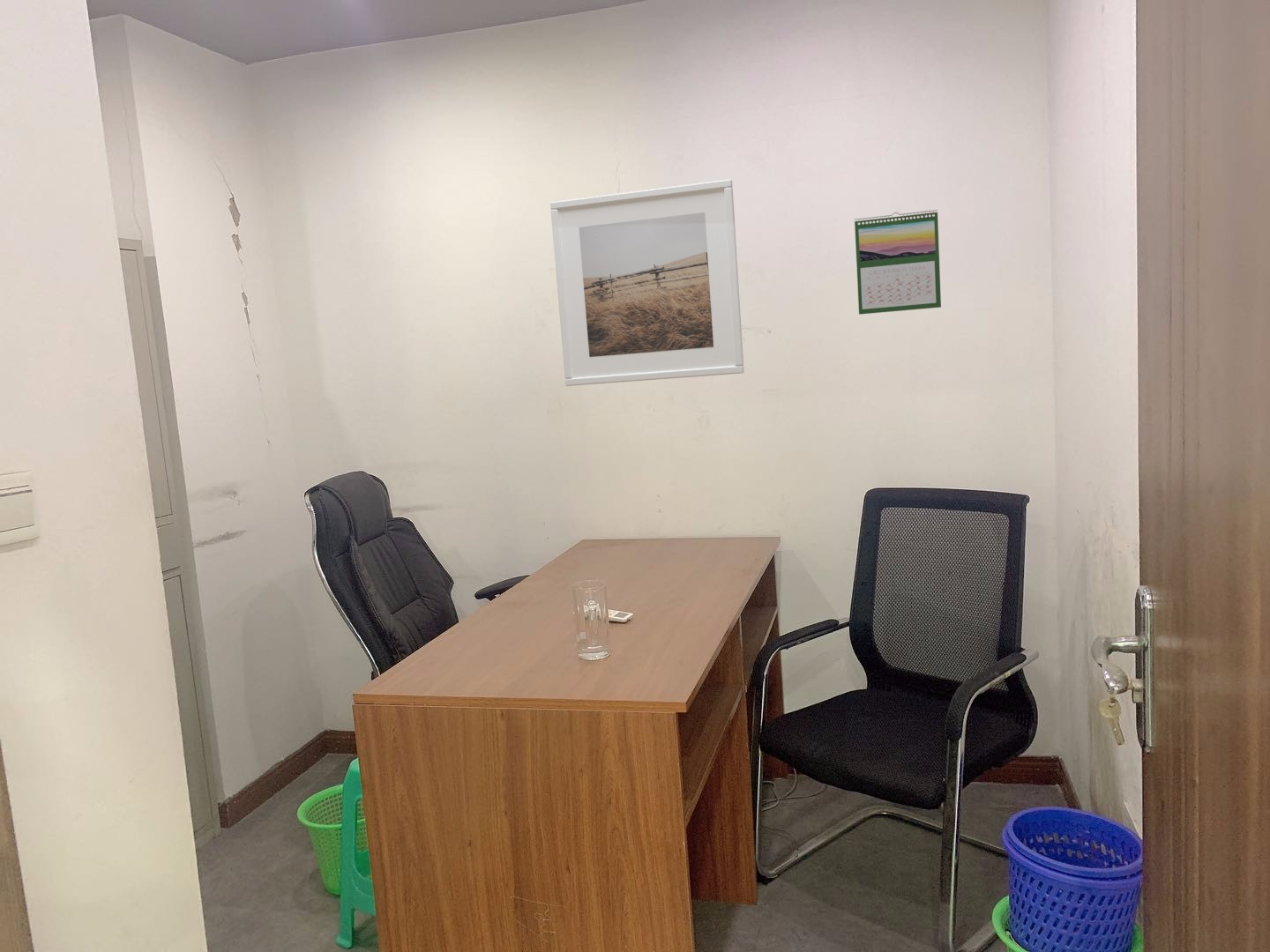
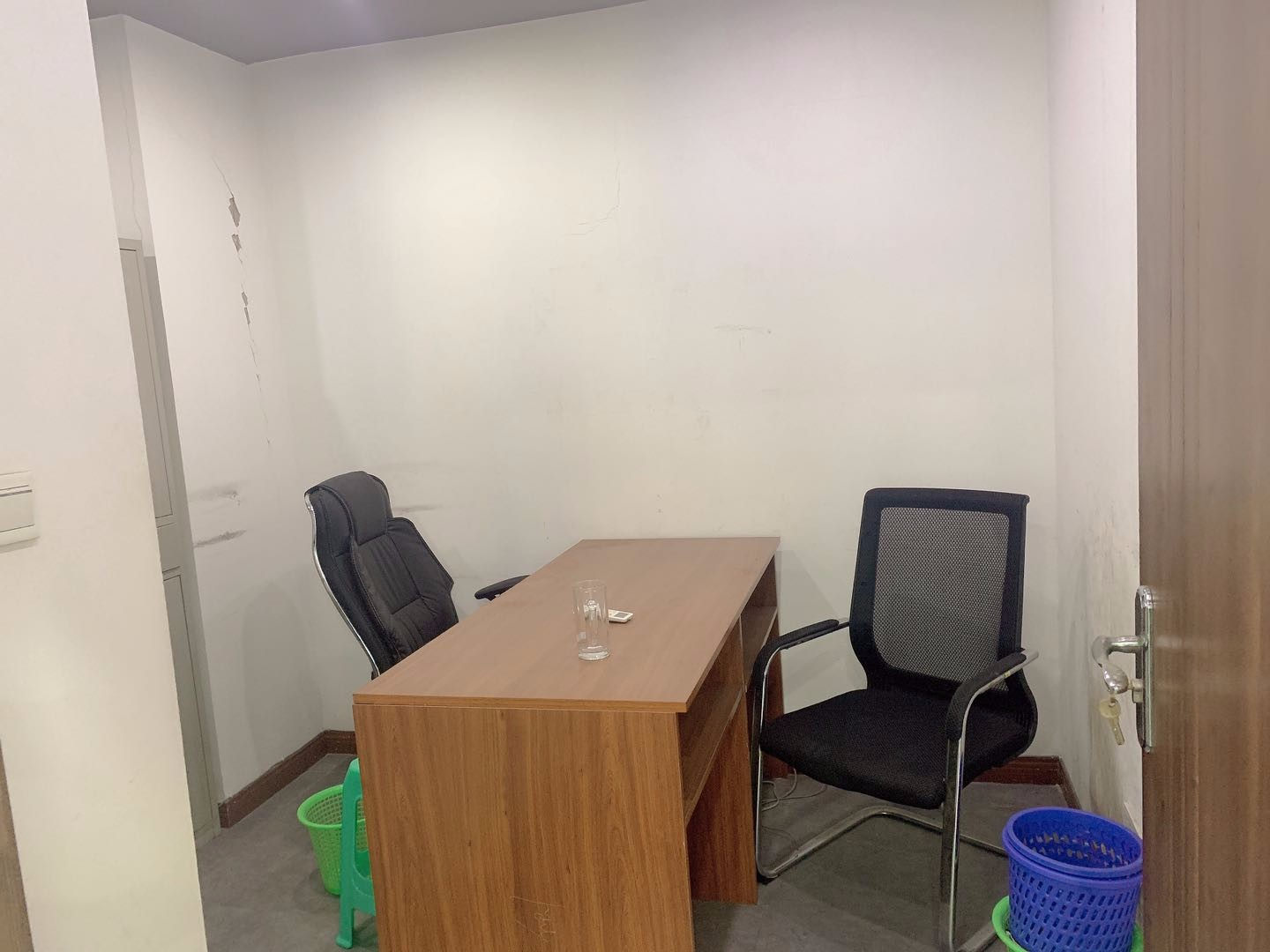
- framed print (646, 286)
- calendar (897, 262)
